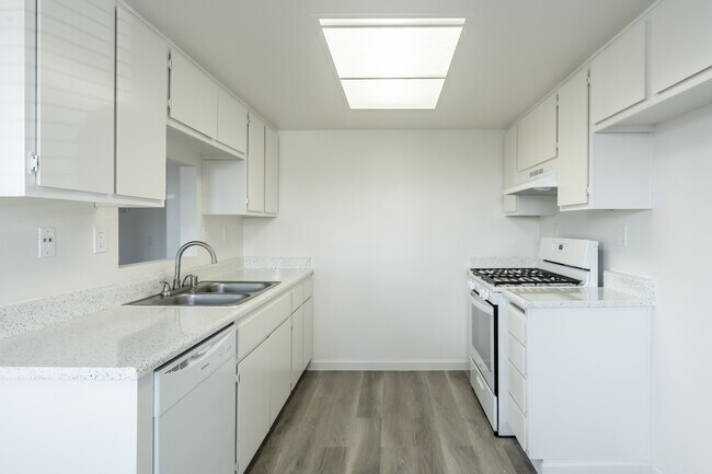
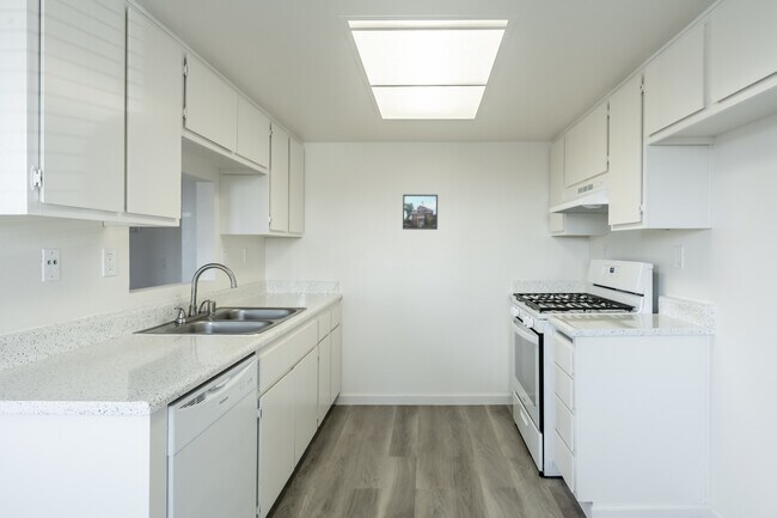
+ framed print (420, 212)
